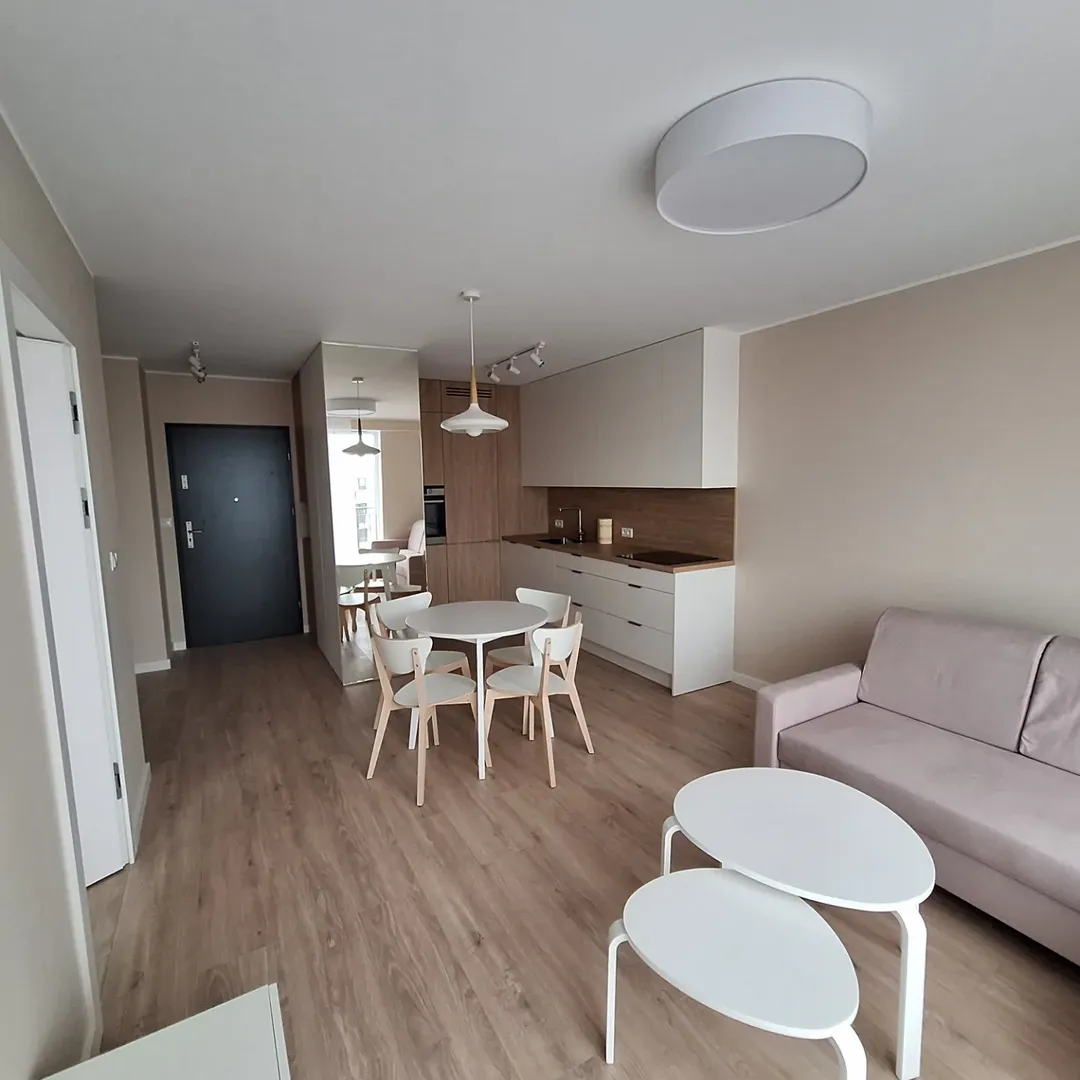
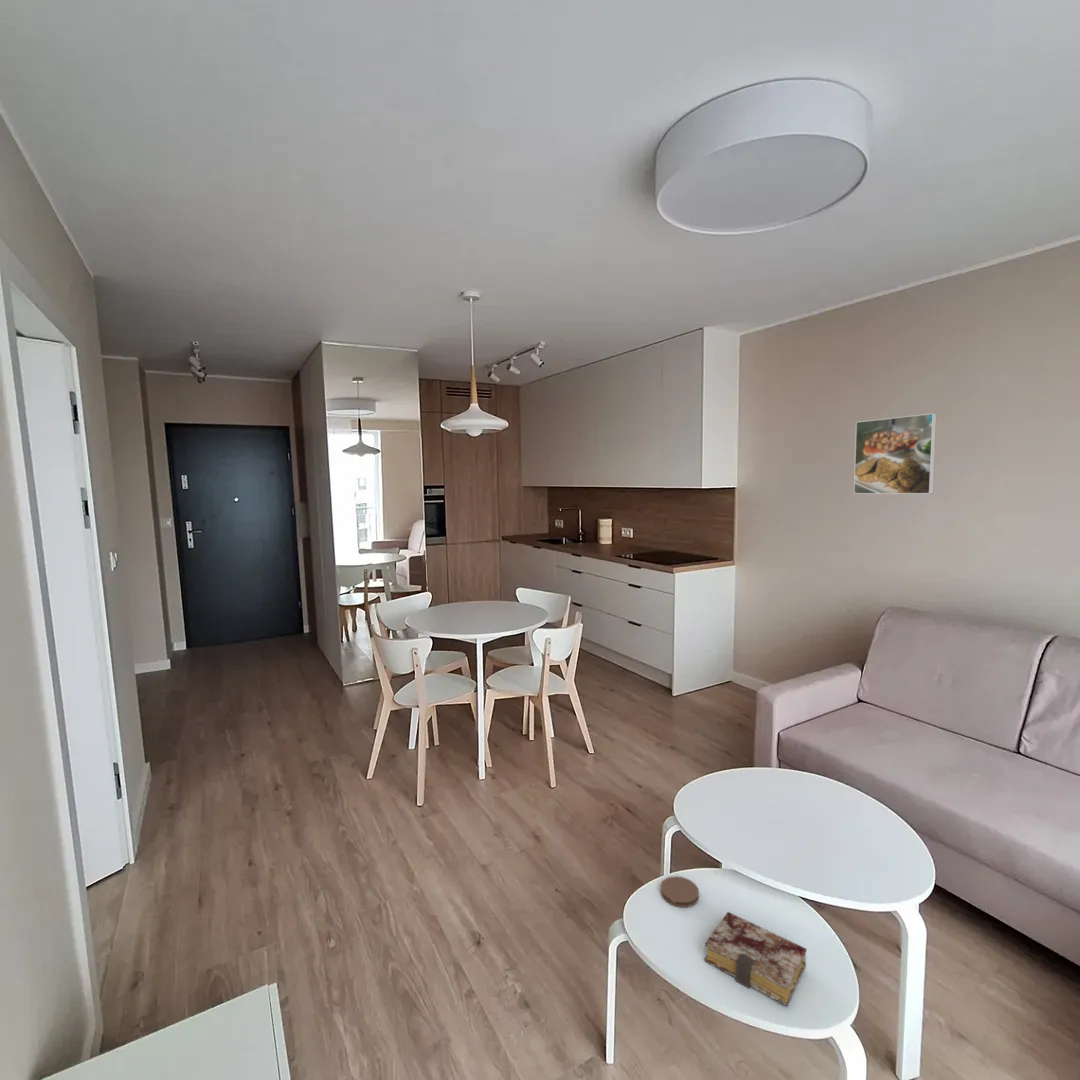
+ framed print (892, 456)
+ coaster (679, 891)
+ book (754, 954)
